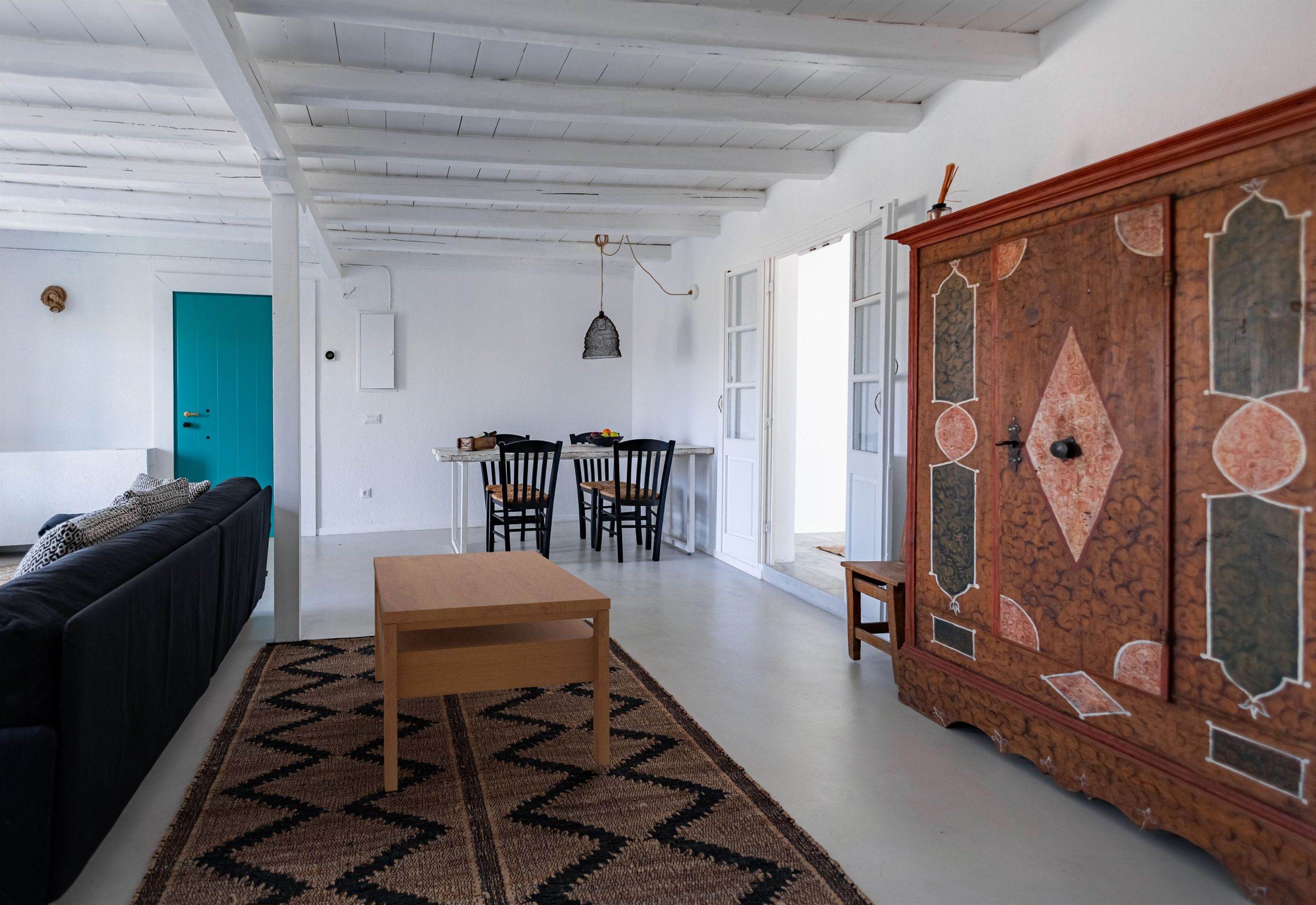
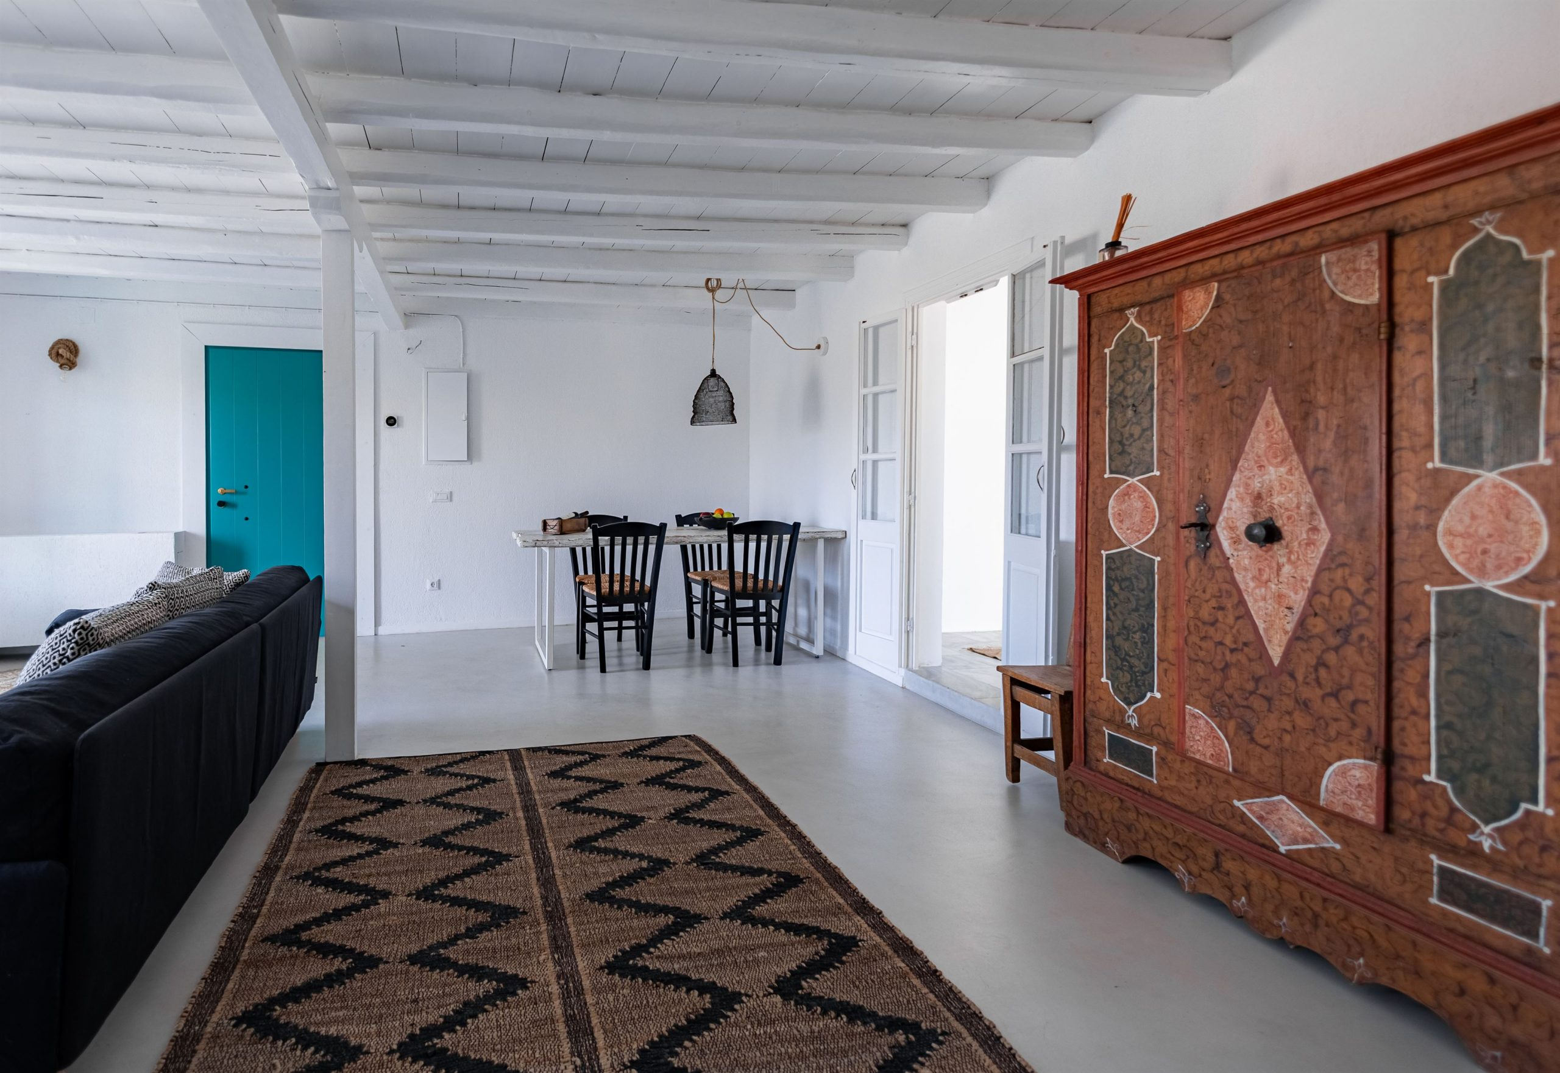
- coffee table (474, 645)
